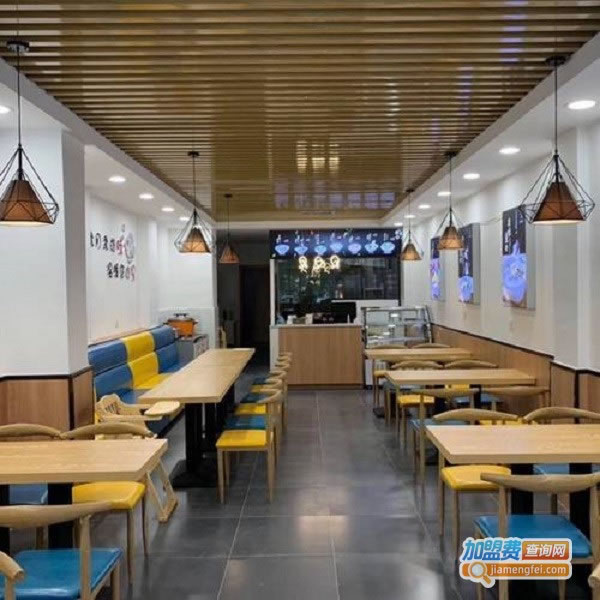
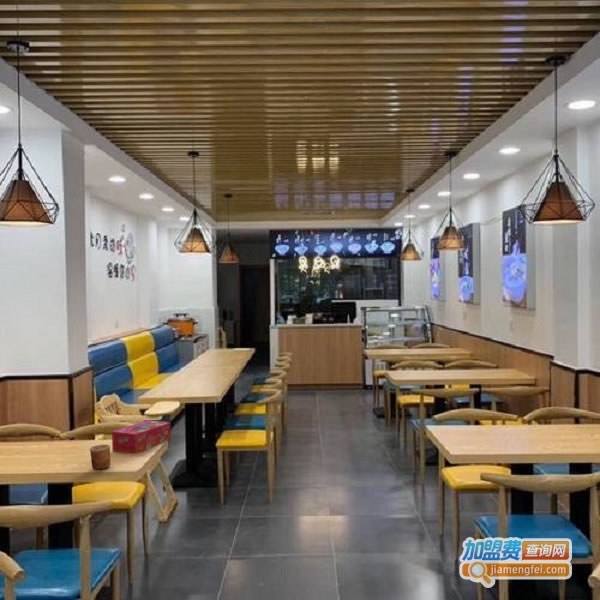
+ cup (100, 457)
+ tissue box (142, 436)
